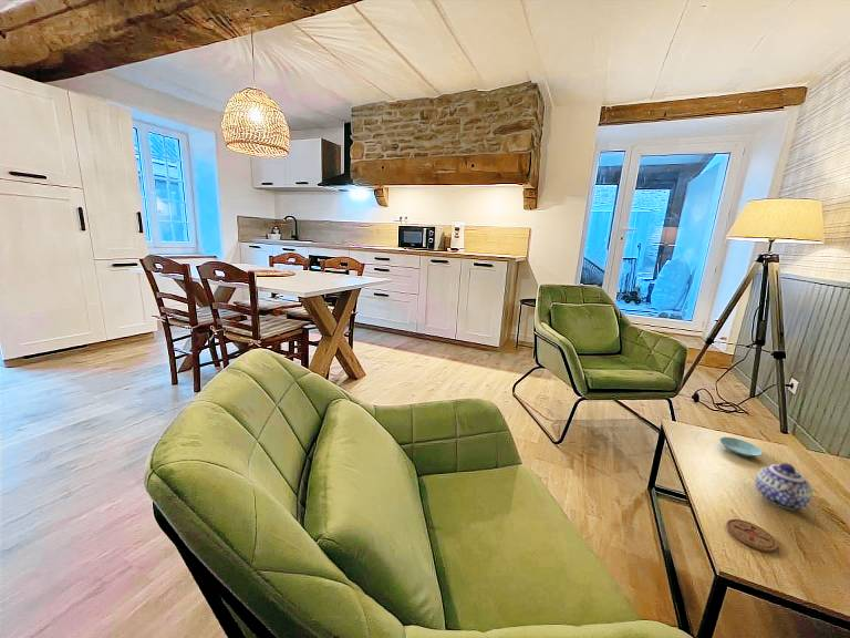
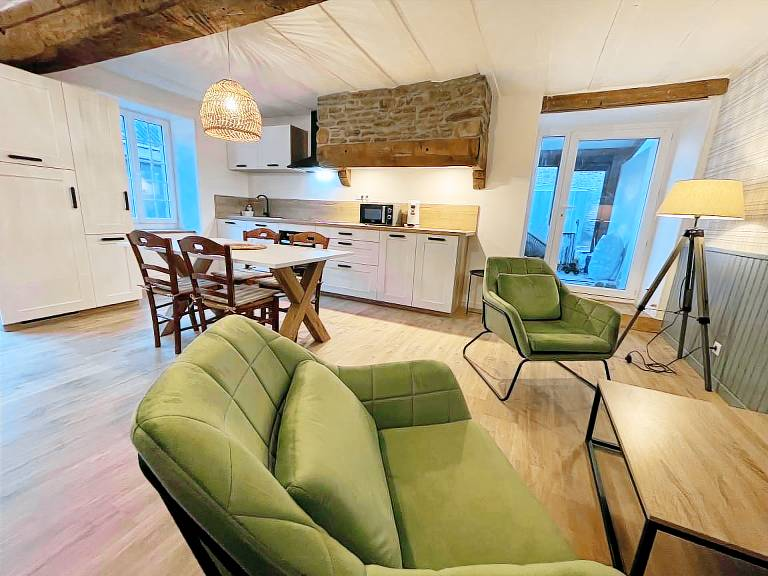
- coaster (750, 534)
- teapot (784, 483)
- saucer (739, 447)
